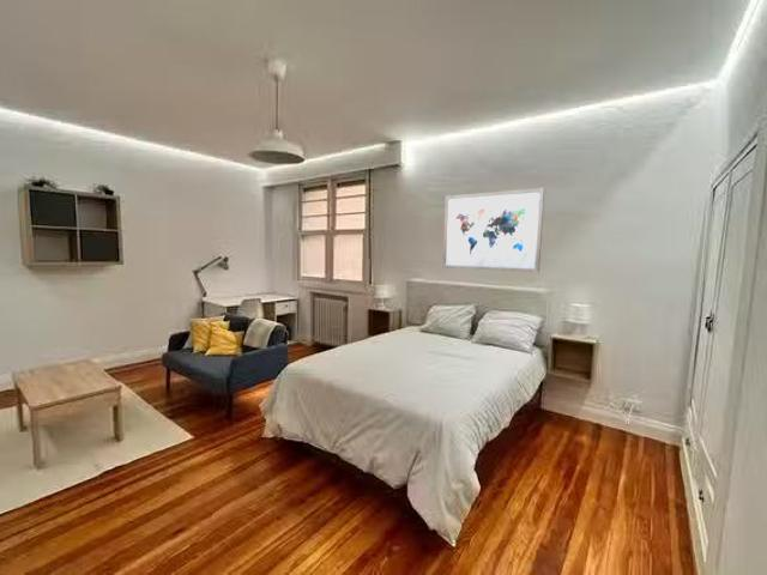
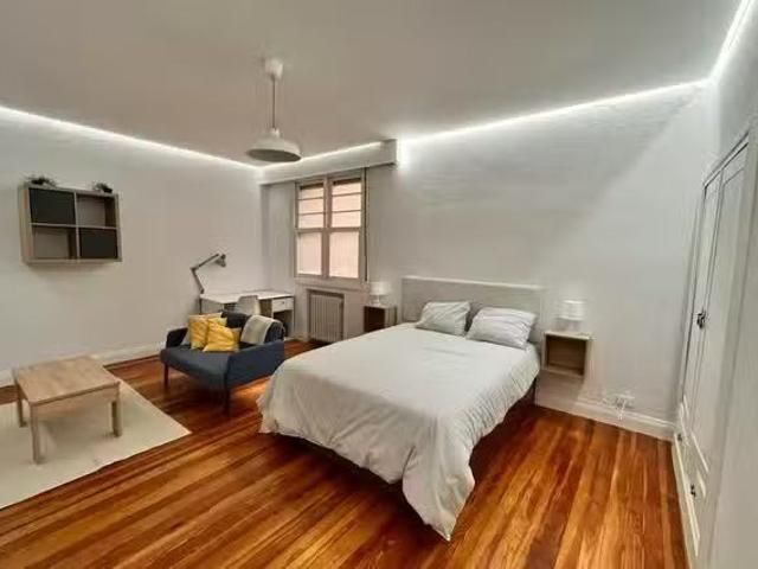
- wall art (488, 231)
